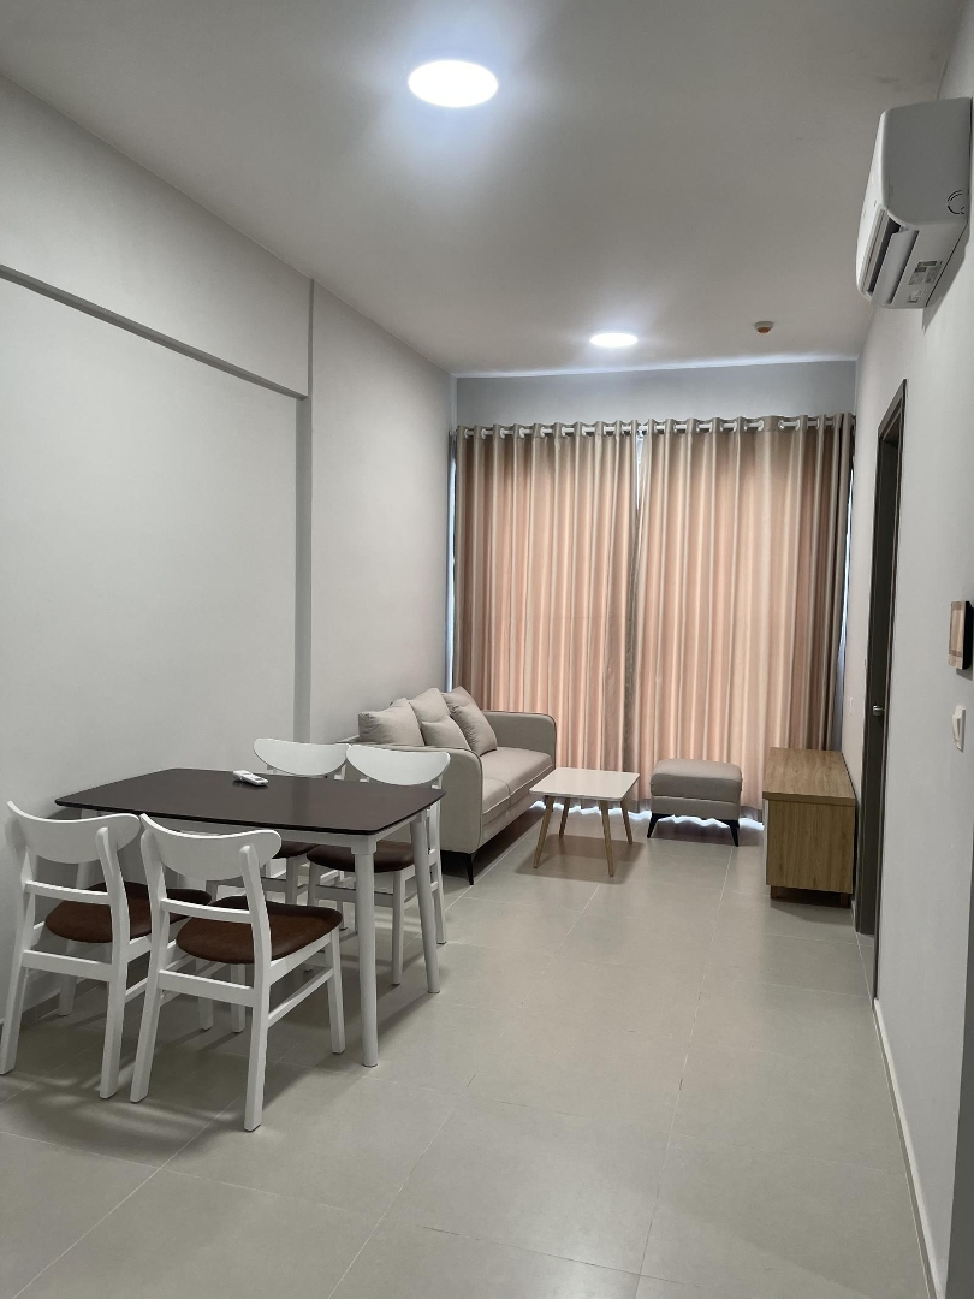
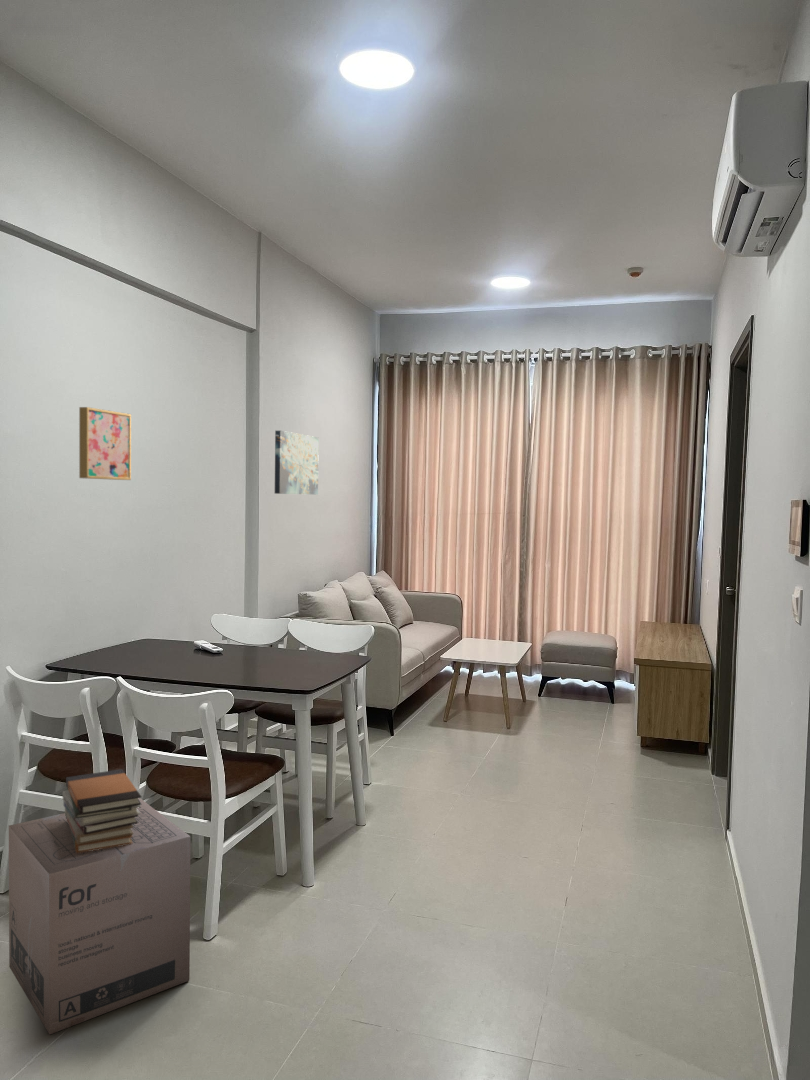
+ book stack (100, 808)
+ cardboard box (98, 902)
+ wall art (297, 464)
+ wall art (106, 445)
